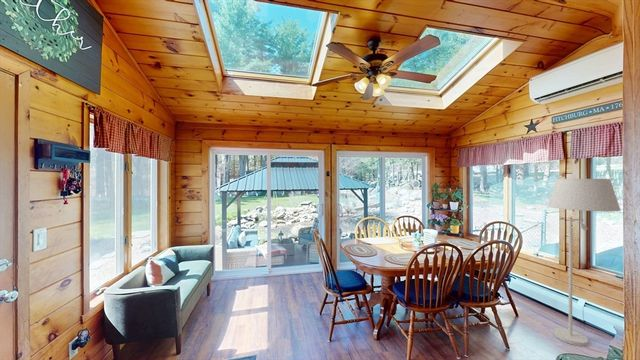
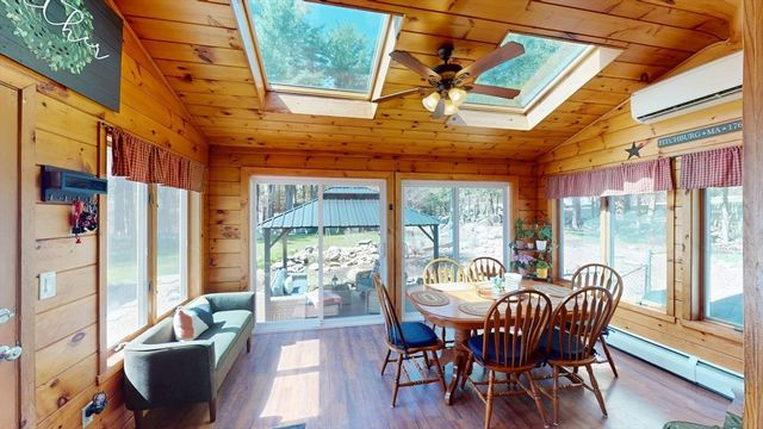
- floor lamp (571, 257)
